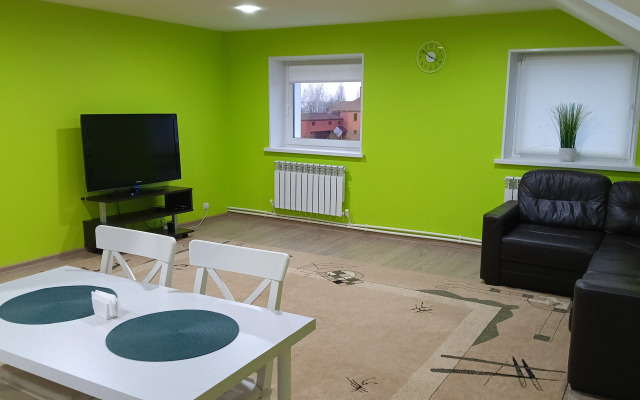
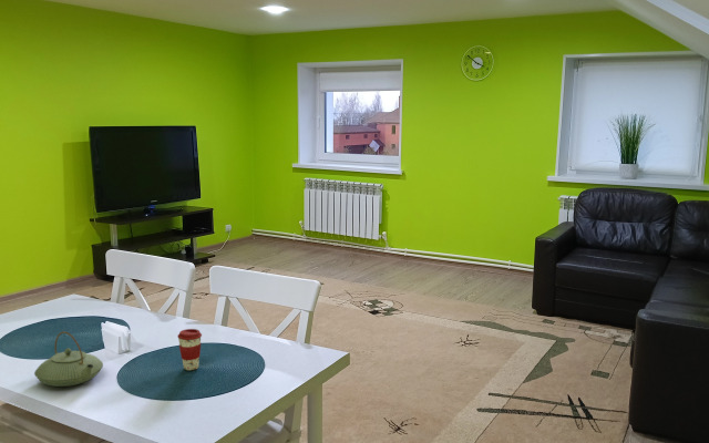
+ coffee cup (189, 349)
+ teapot (70, 357)
